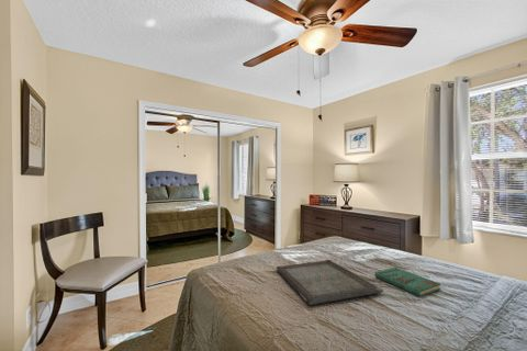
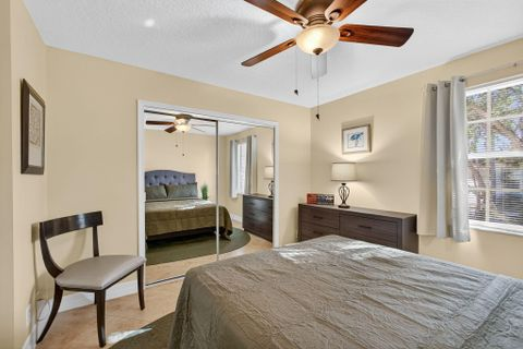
- book (405, 280)
- serving tray (323, 278)
